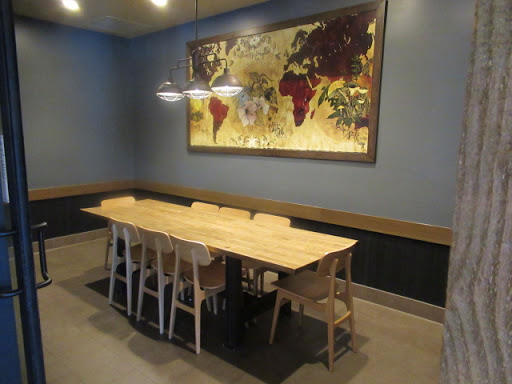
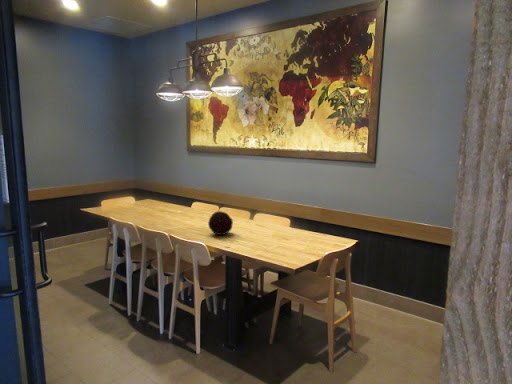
+ decorative orb (220, 223)
